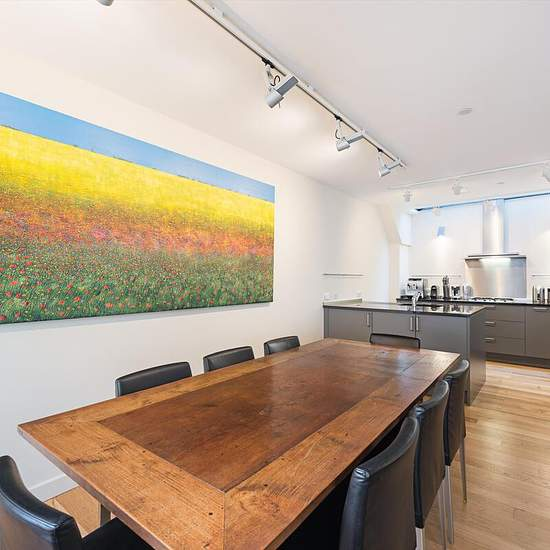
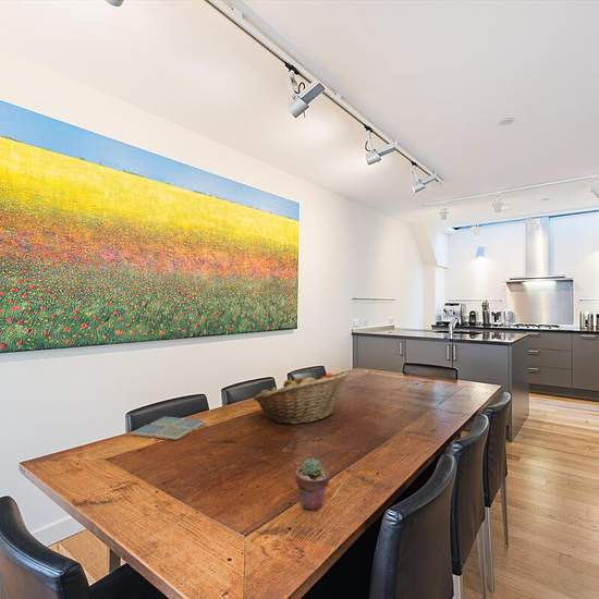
+ drink coaster (170, 427)
+ fruit basket (303, 393)
+ potted succulent (311, 481)
